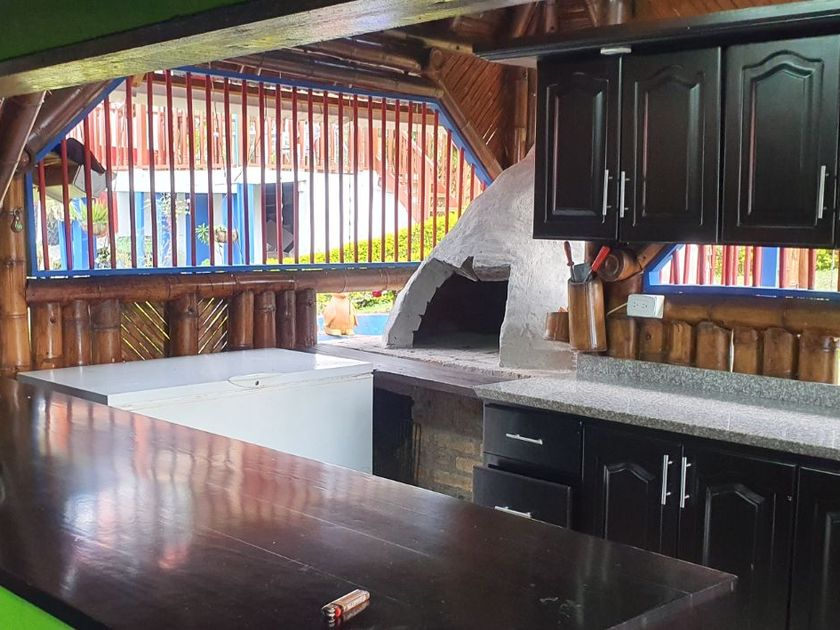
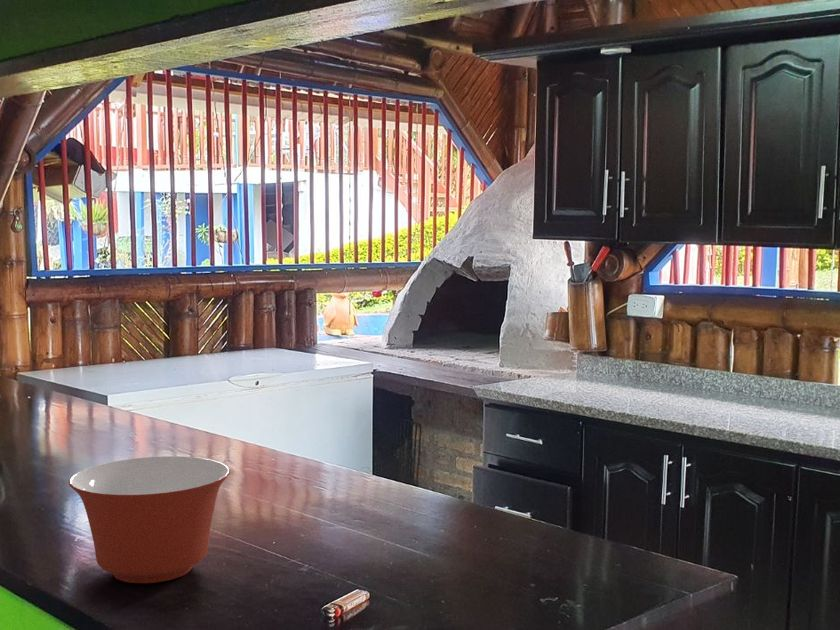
+ mixing bowl (152, 521)
